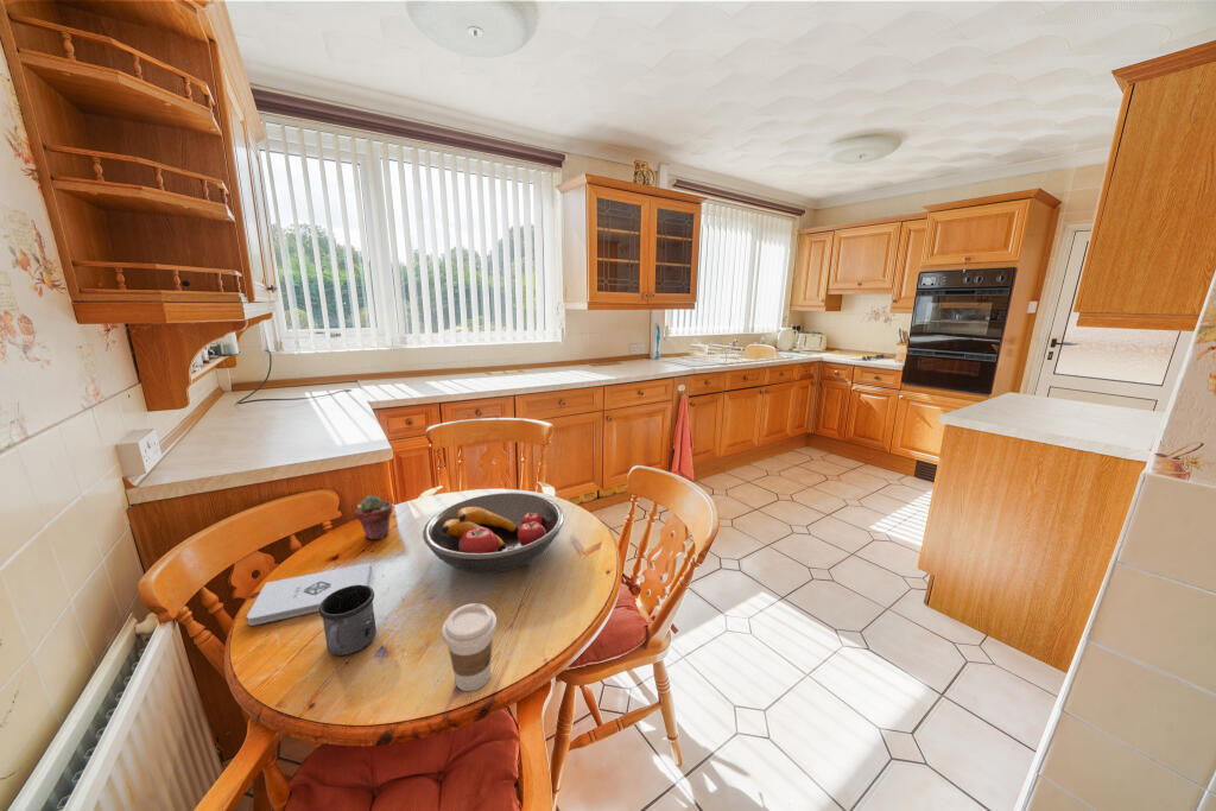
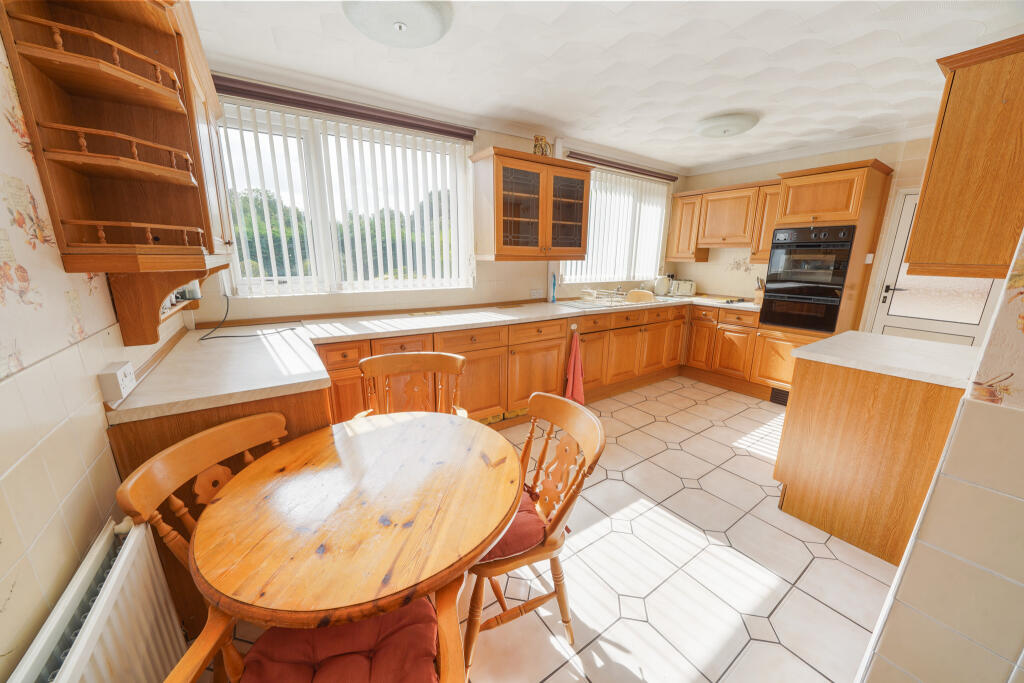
- fruit bowl (496, 532)
- coffee cup (470, 647)
- potted succulent (374, 514)
- mug (347, 625)
- notepad (315, 591)
